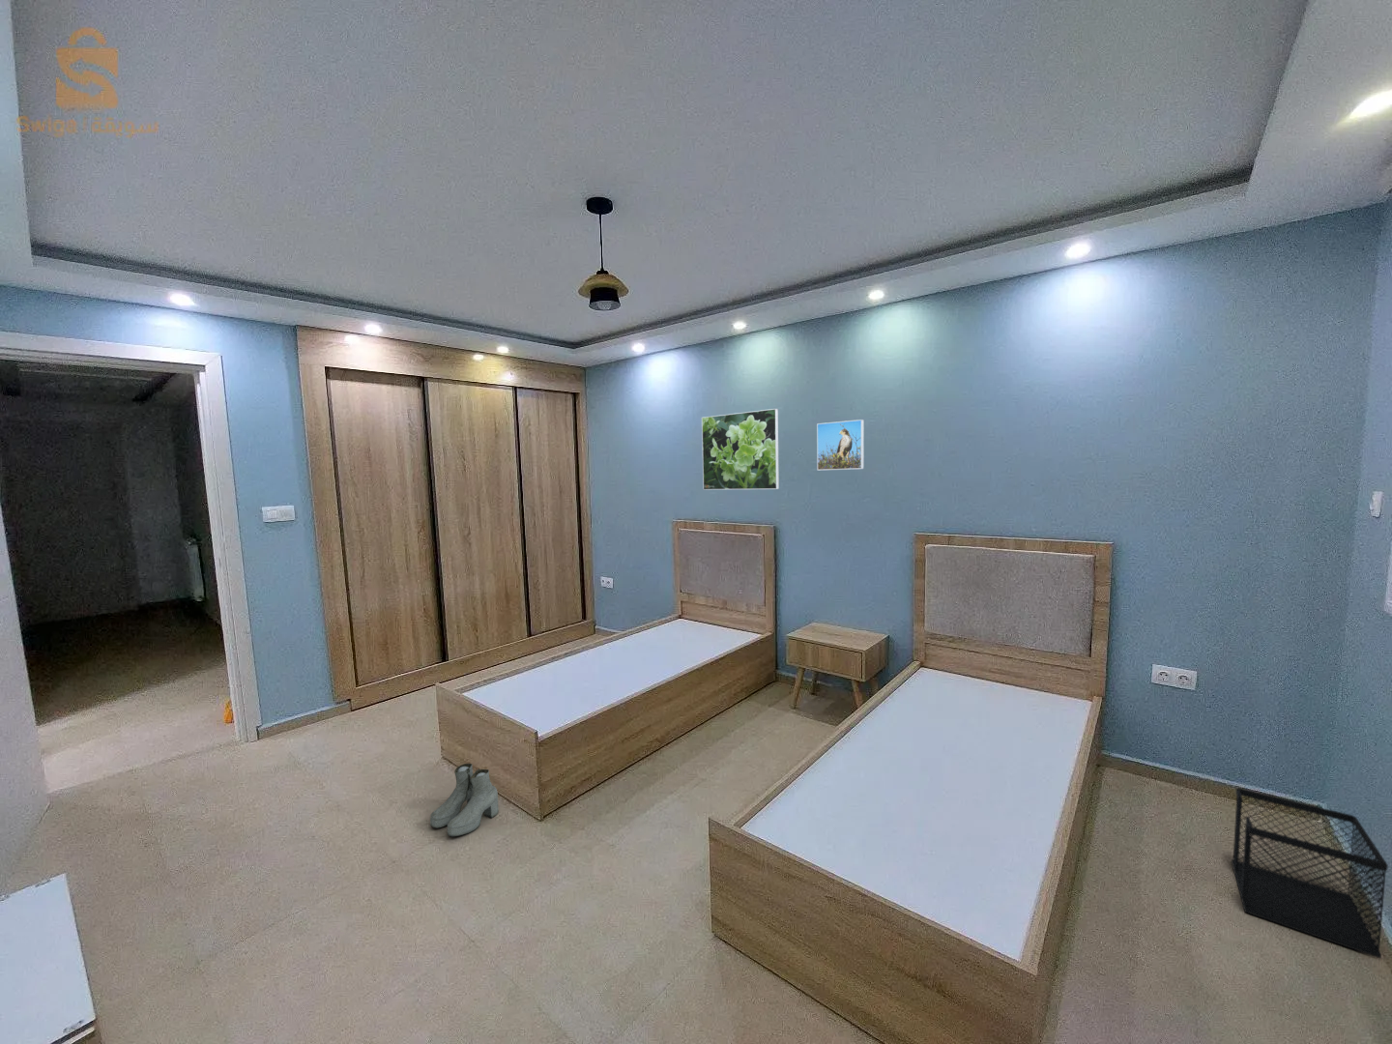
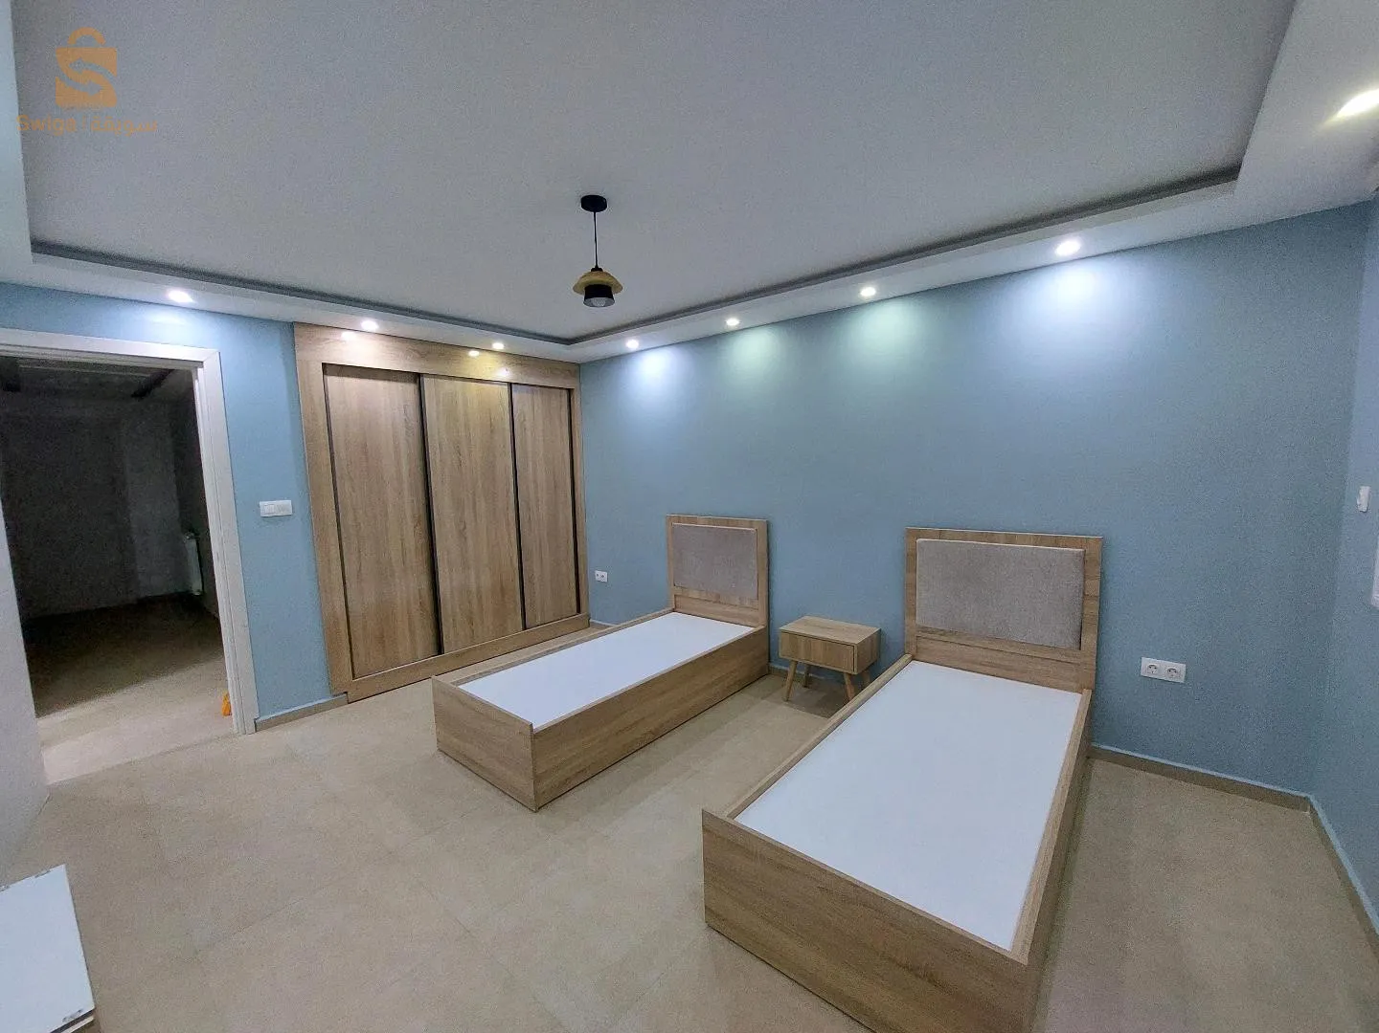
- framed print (840, 445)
- boots (464, 796)
- wastebasket (1300, 863)
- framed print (739, 452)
